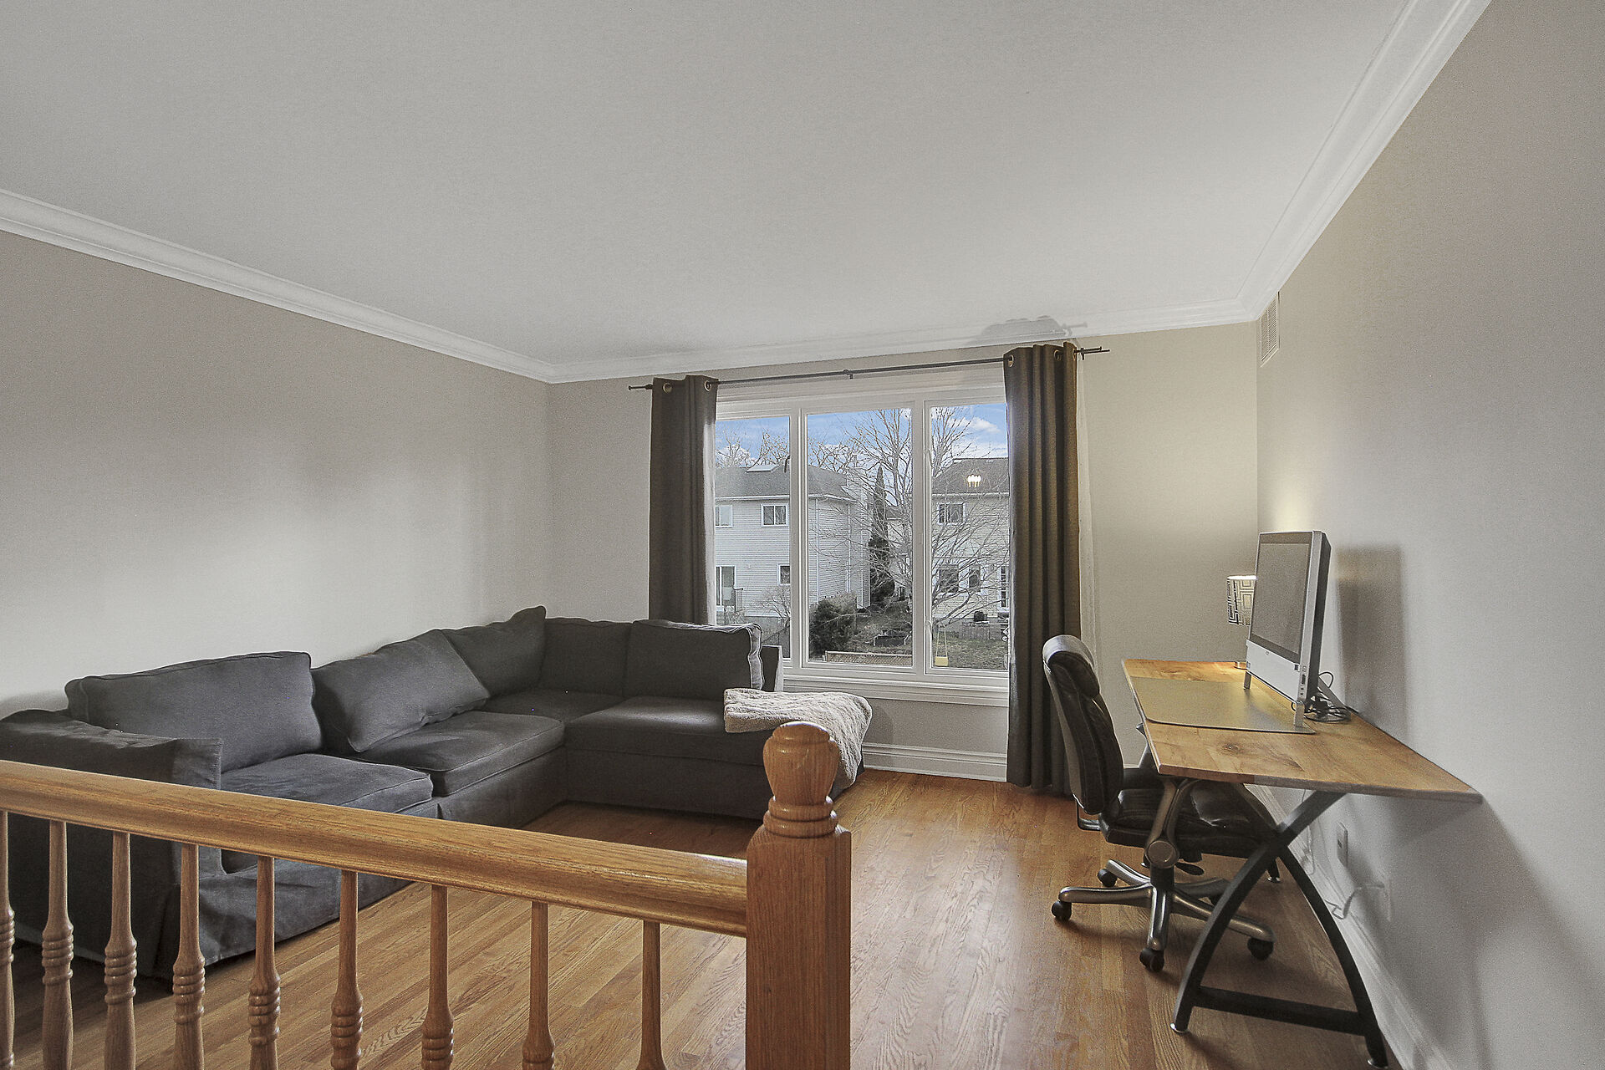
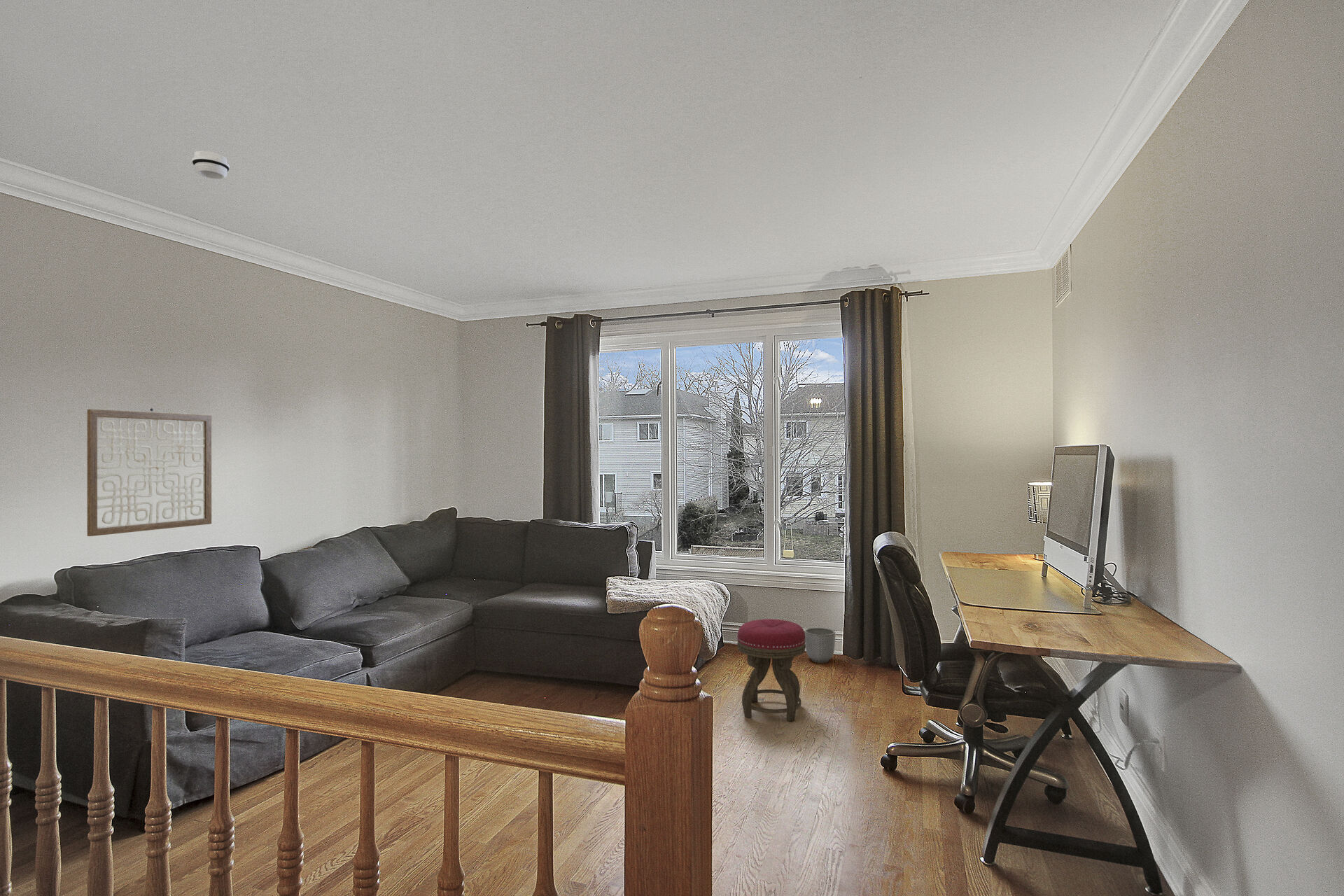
+ smoke detector (211, 165)
+ planter (820, 645)
+ stool (772, 667)
+ wall art (154, 468)
